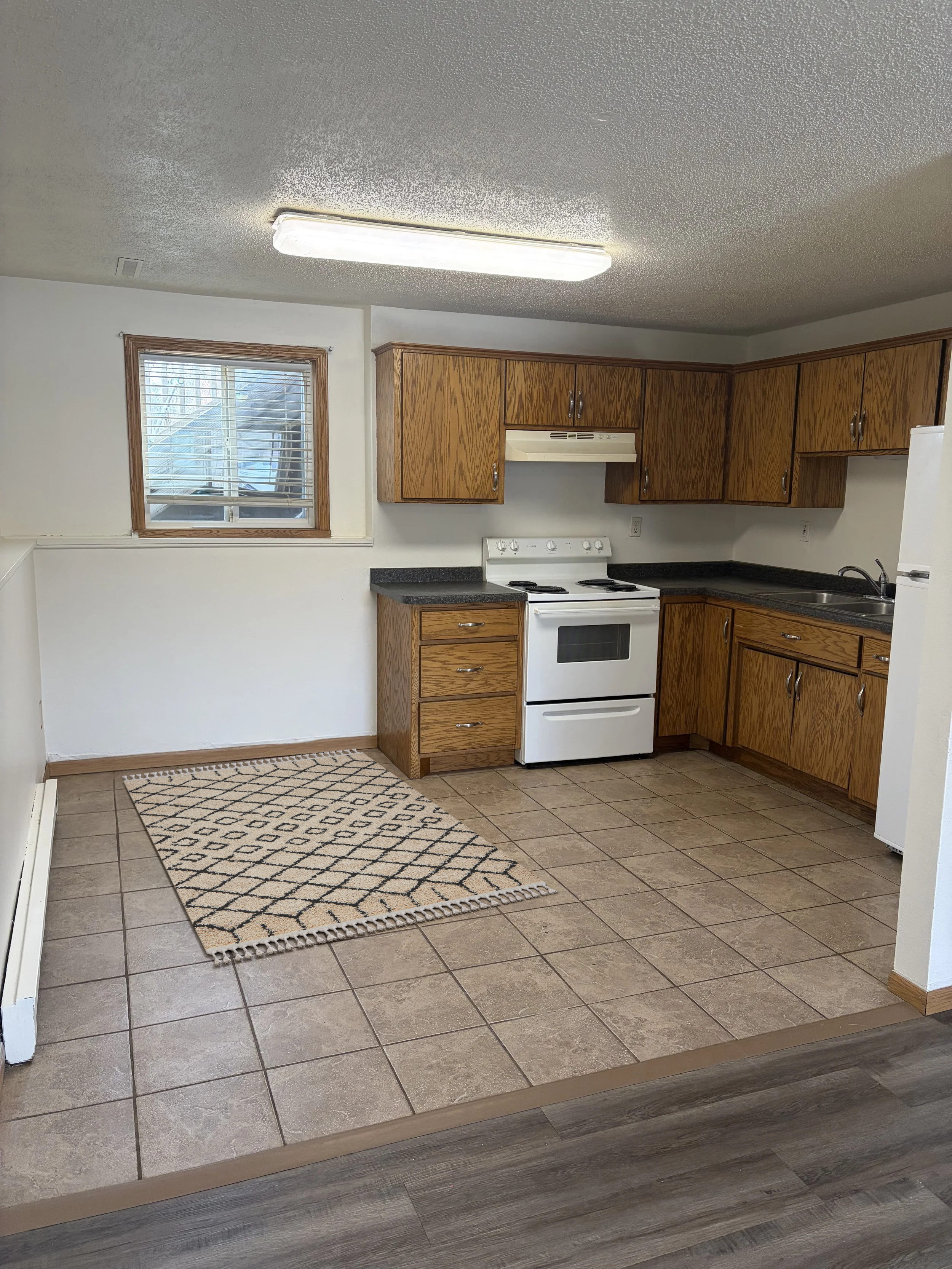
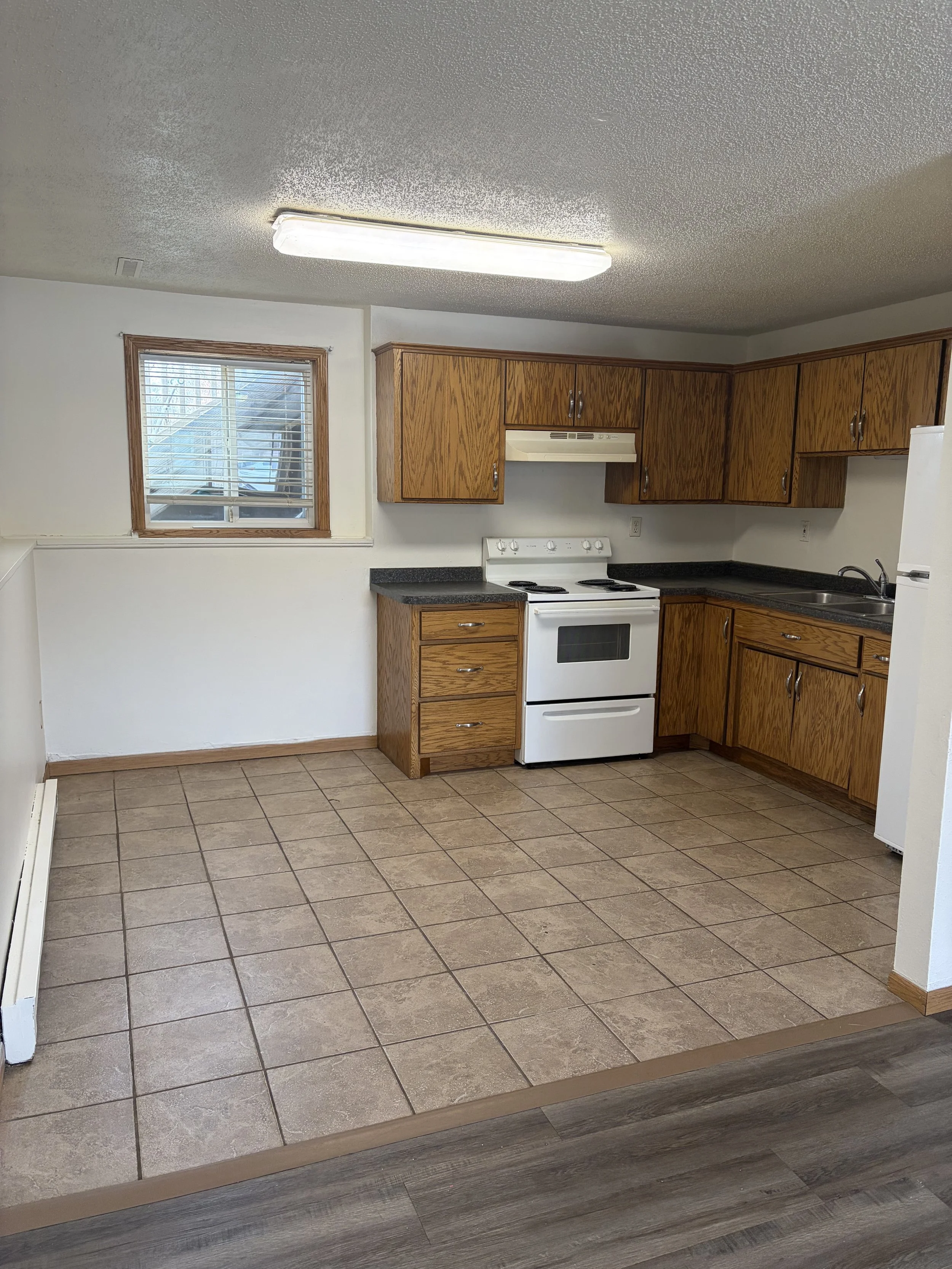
- rug (306, 825)
